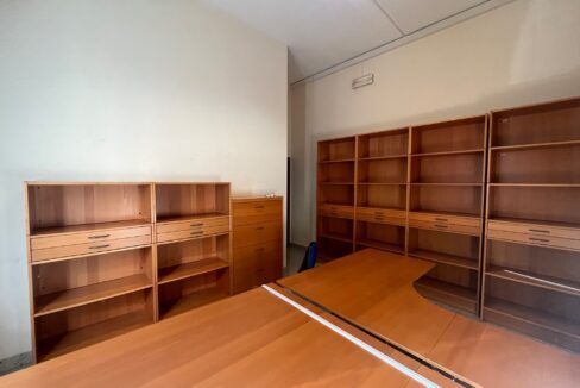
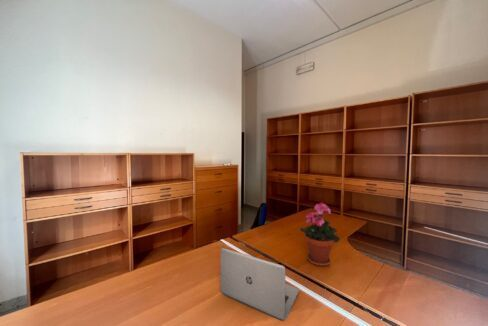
+ laptop (260, 270)
+ potted plant (318, 231)
